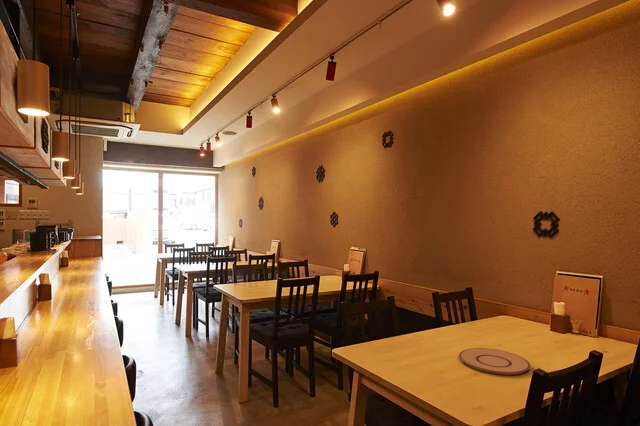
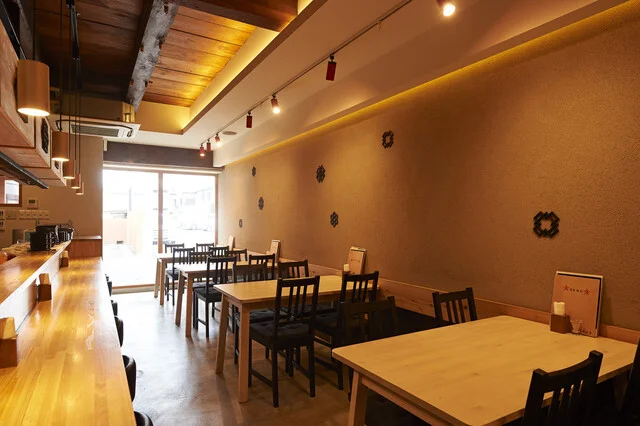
- plate (493, 361)
